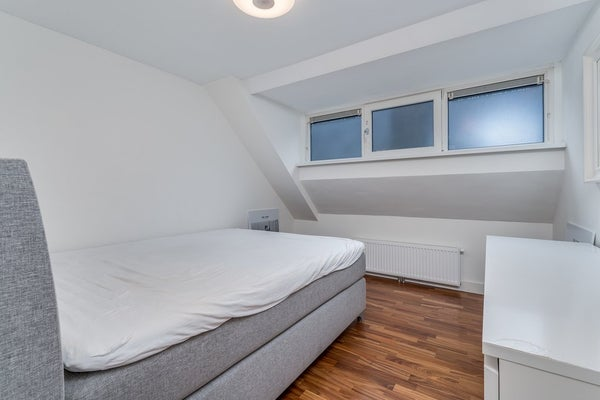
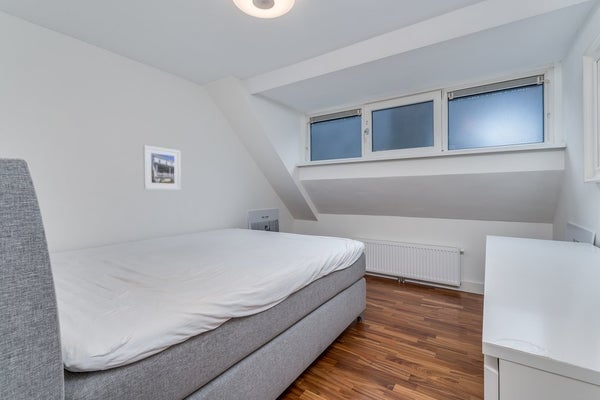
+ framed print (162, 168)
